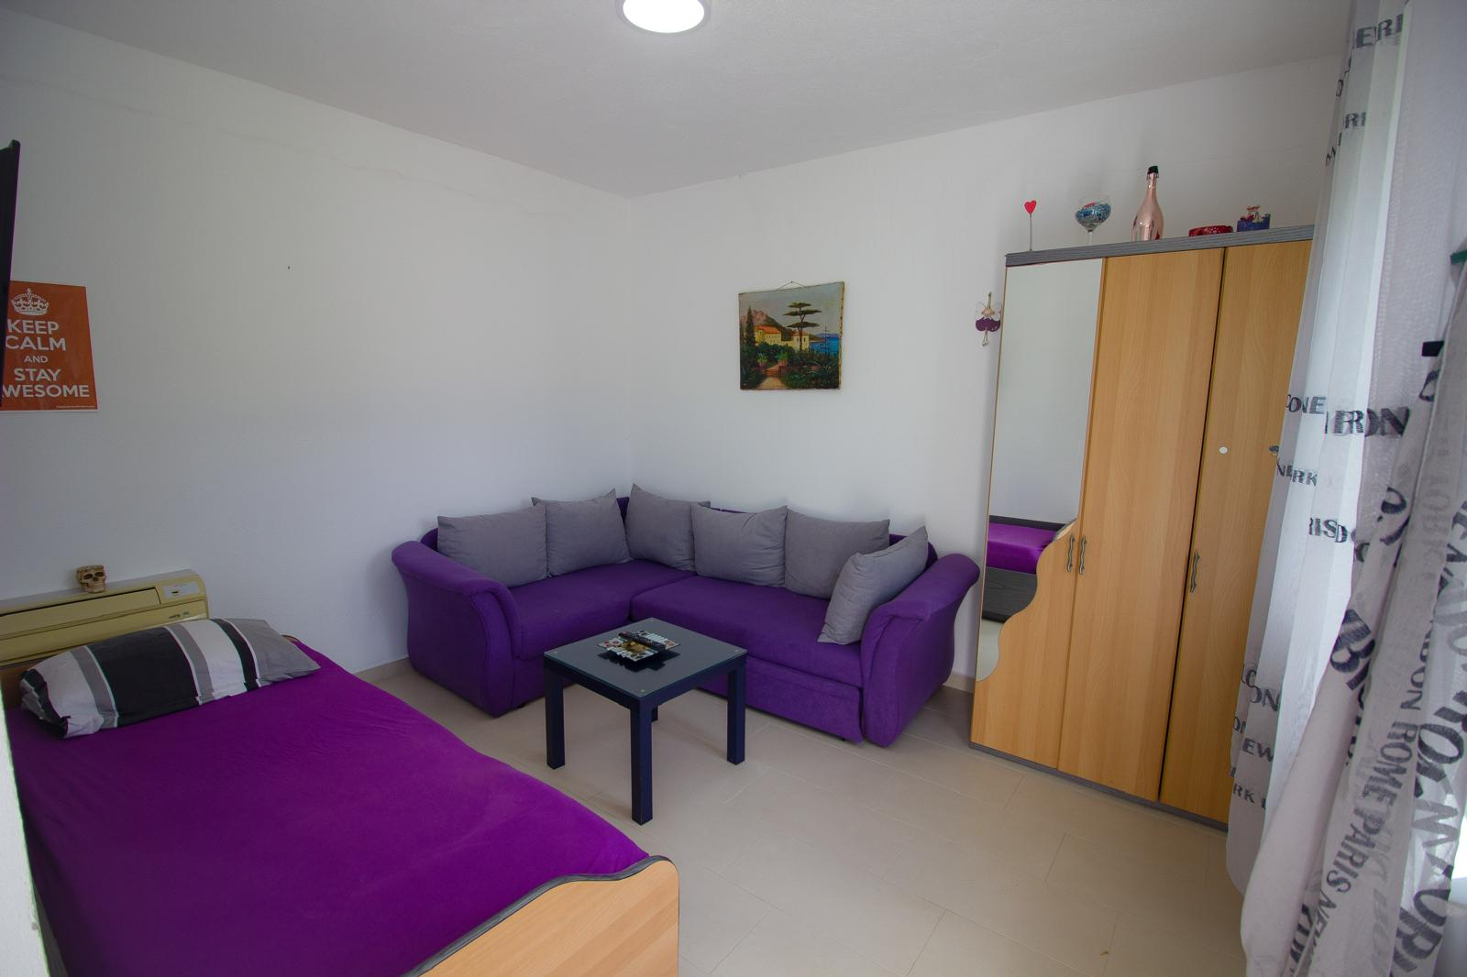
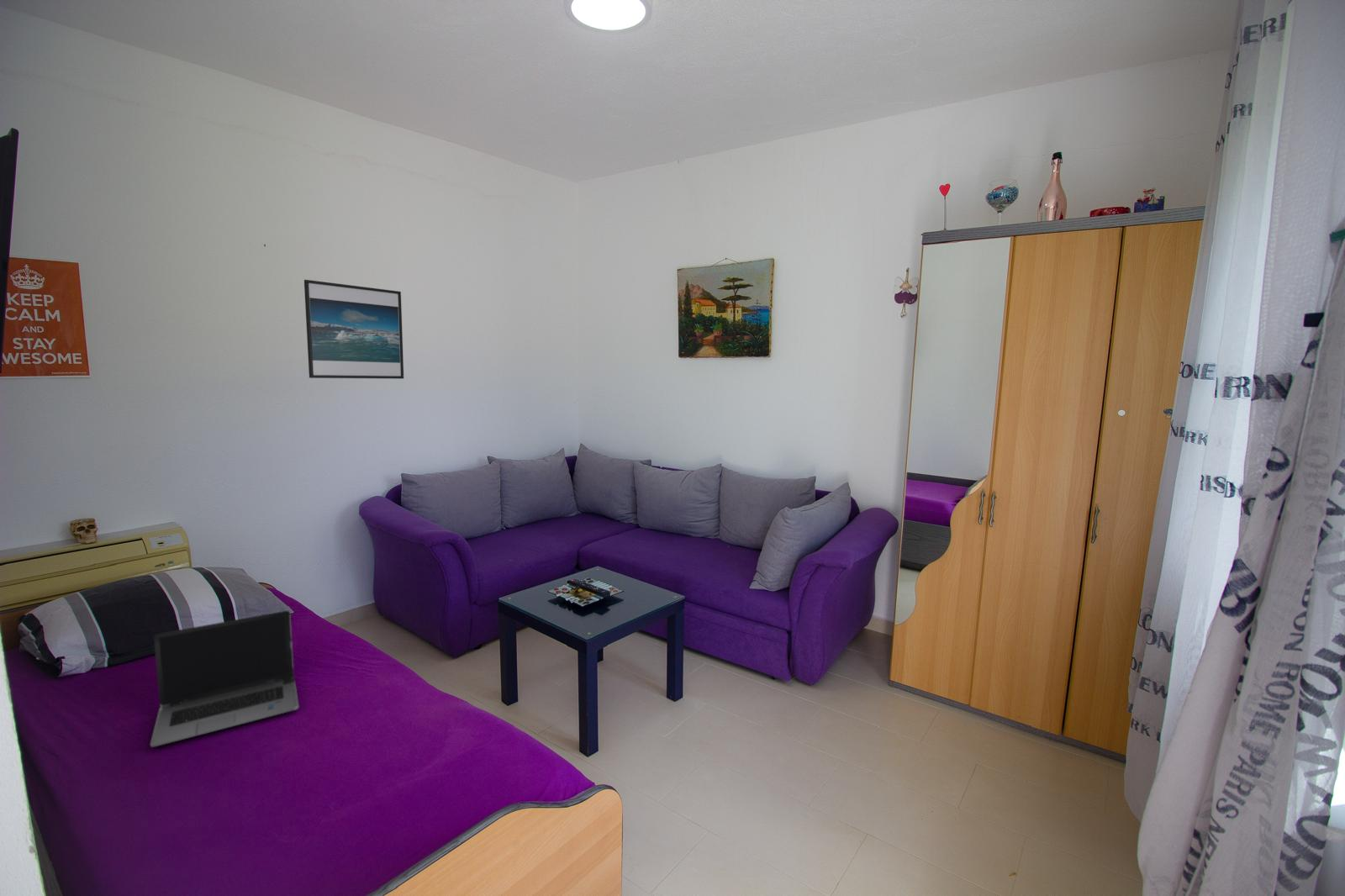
+ laptop computer (227, 674)
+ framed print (357, 332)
